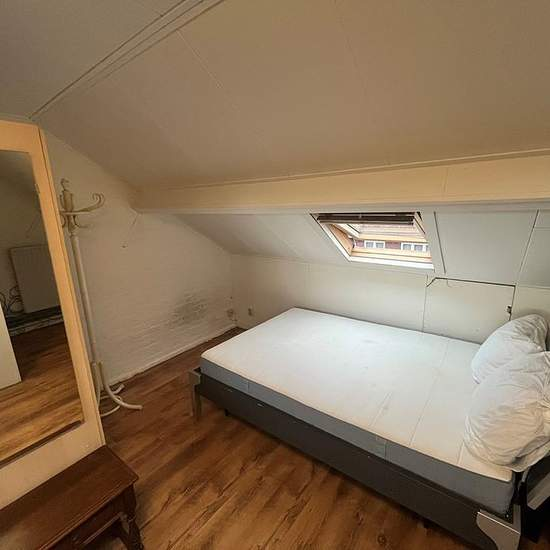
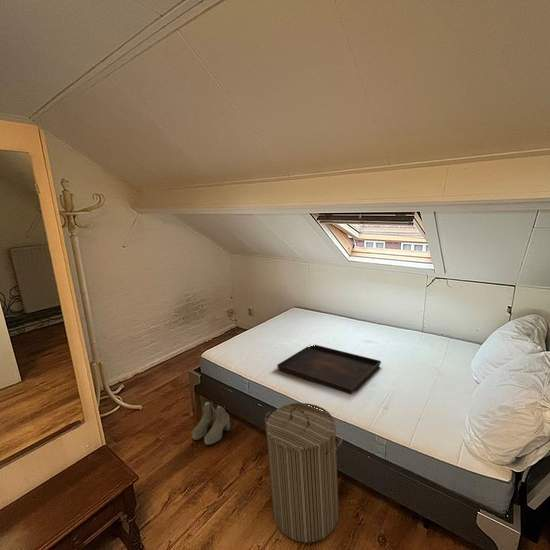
+ boots (210, 420)
+ laundry hamper (302, 460)
+ serving tray (328, 365)
